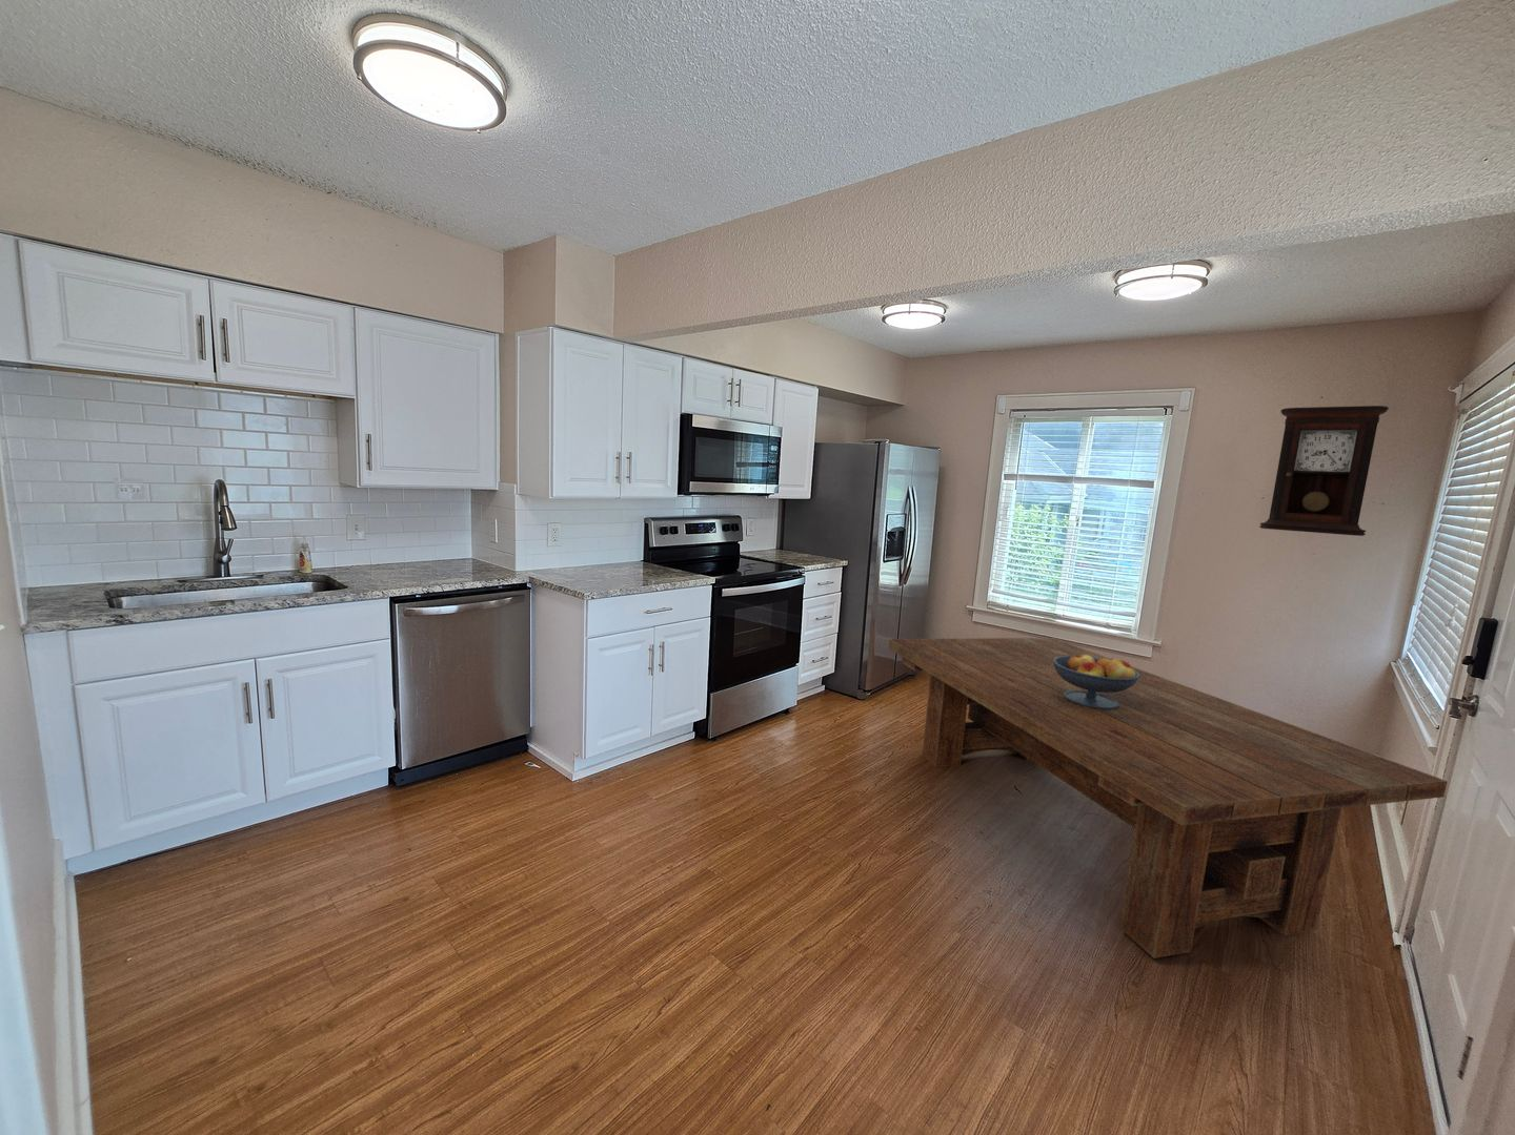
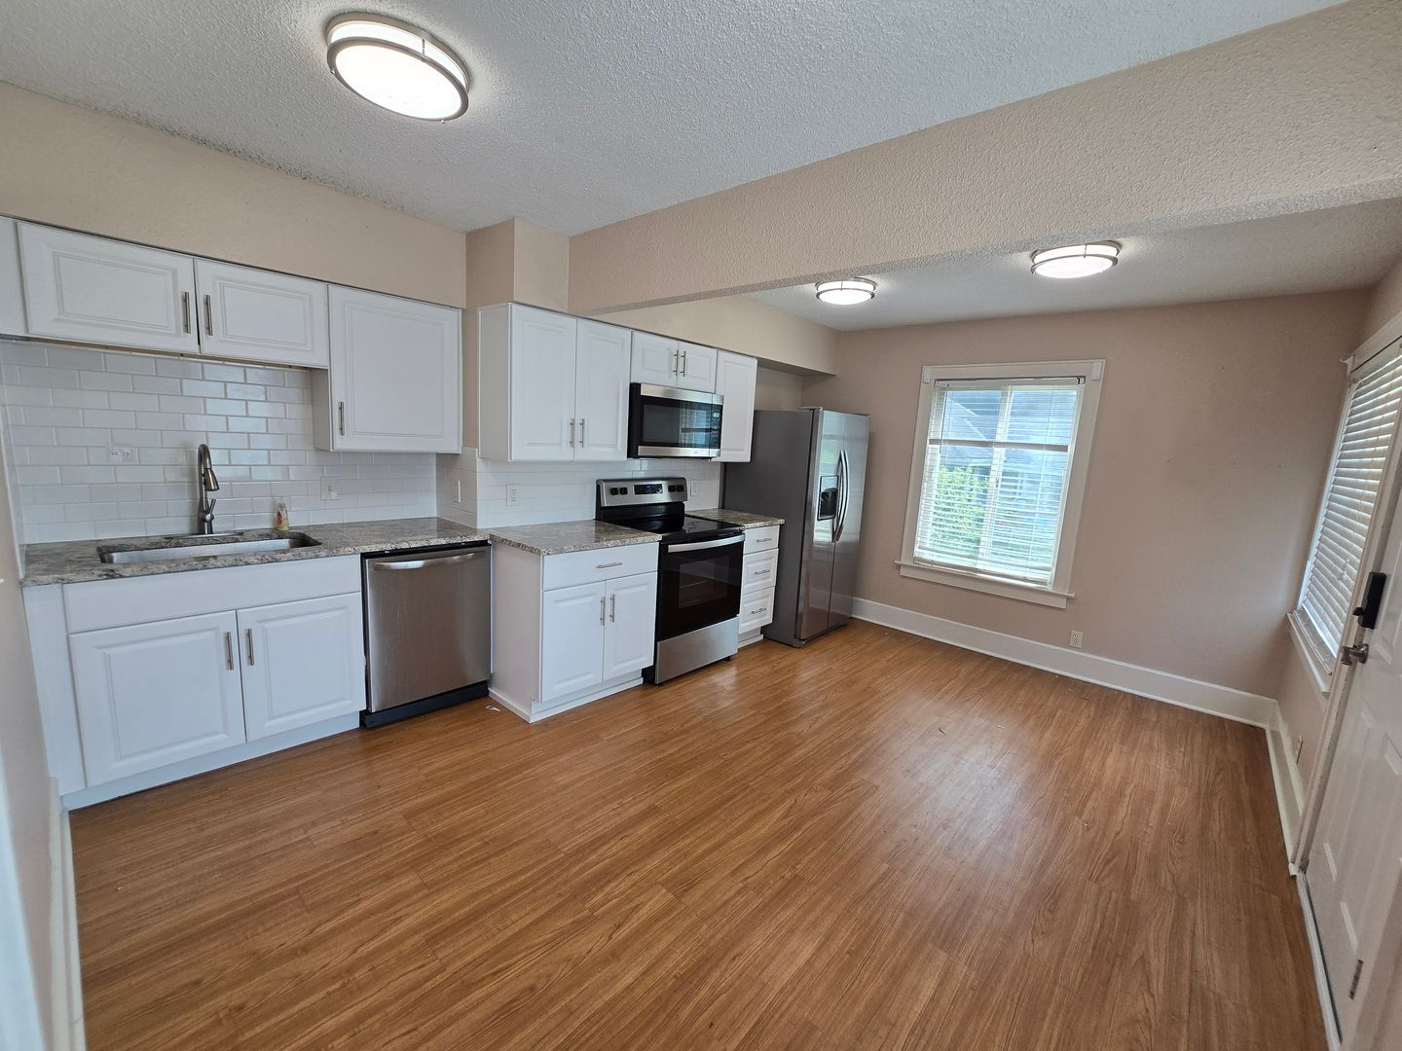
- dining table (1084, 758)
- fruit bowl (1093, 677)
- pendulum clock (1321, 471)
